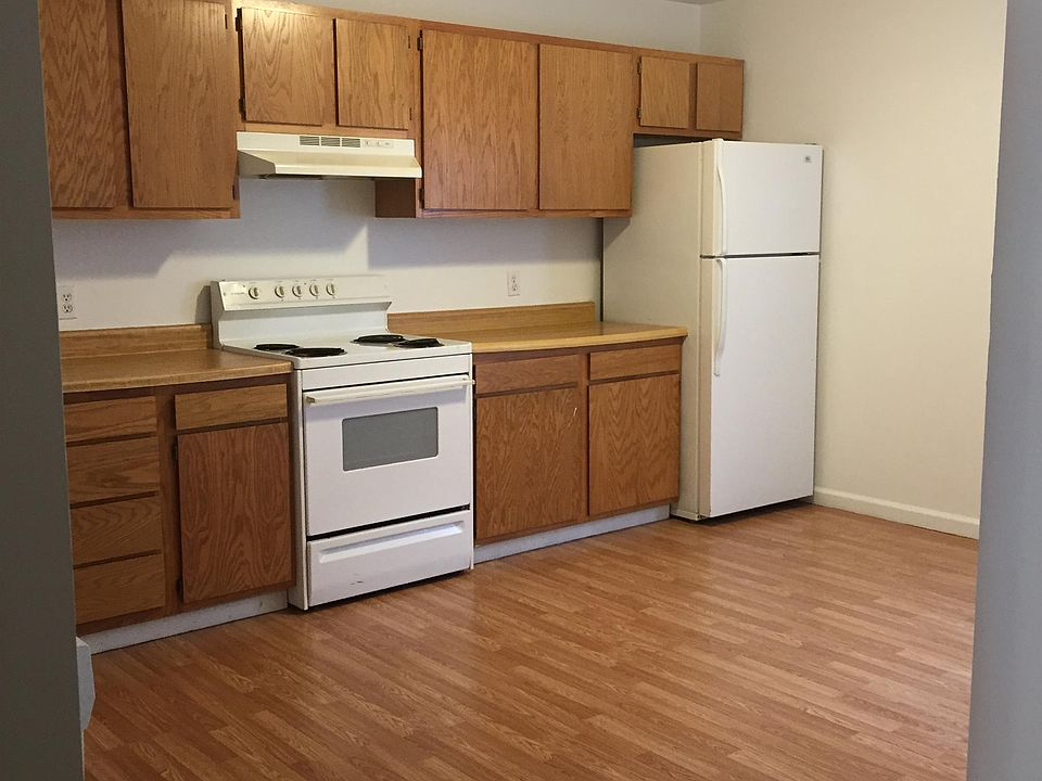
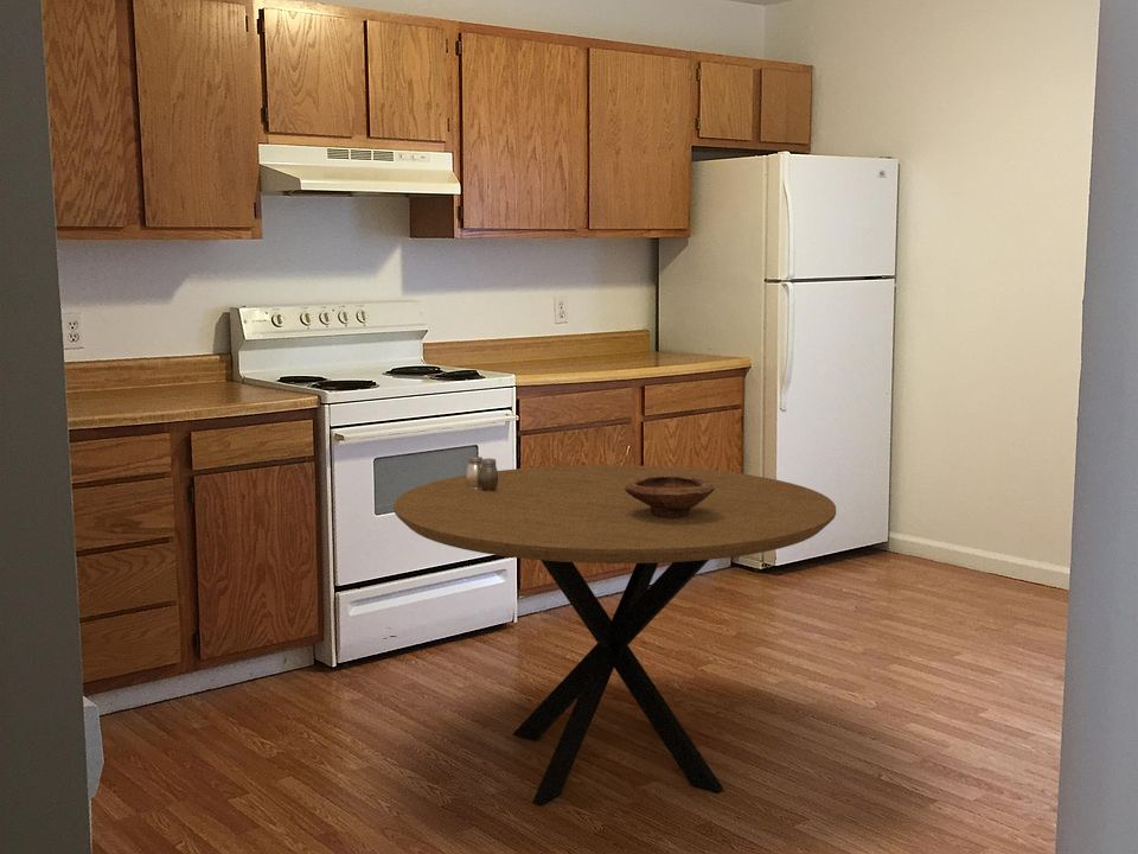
+ dining table (613, 631)
+ bowl (669, 497)
+ salt and pepper shaker (481, 472)
